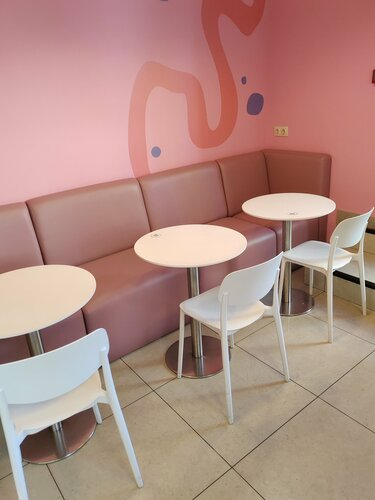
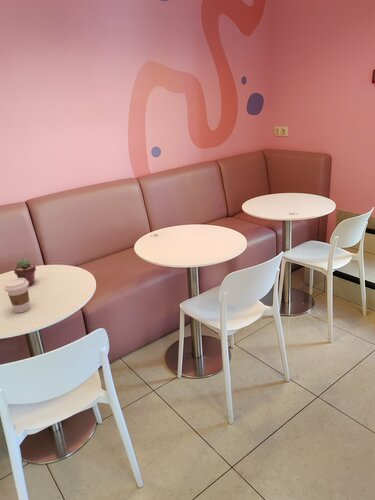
+ potted succulent (25, 271)
+ coffee cup (19, 295)
